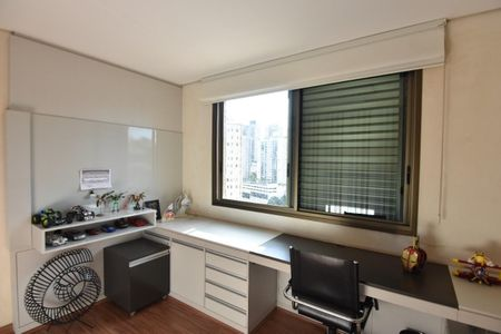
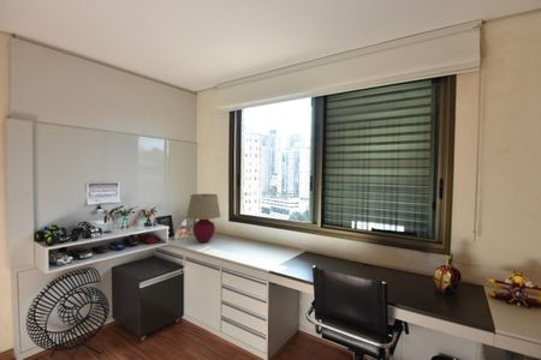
+ table lamp (203, 217)
